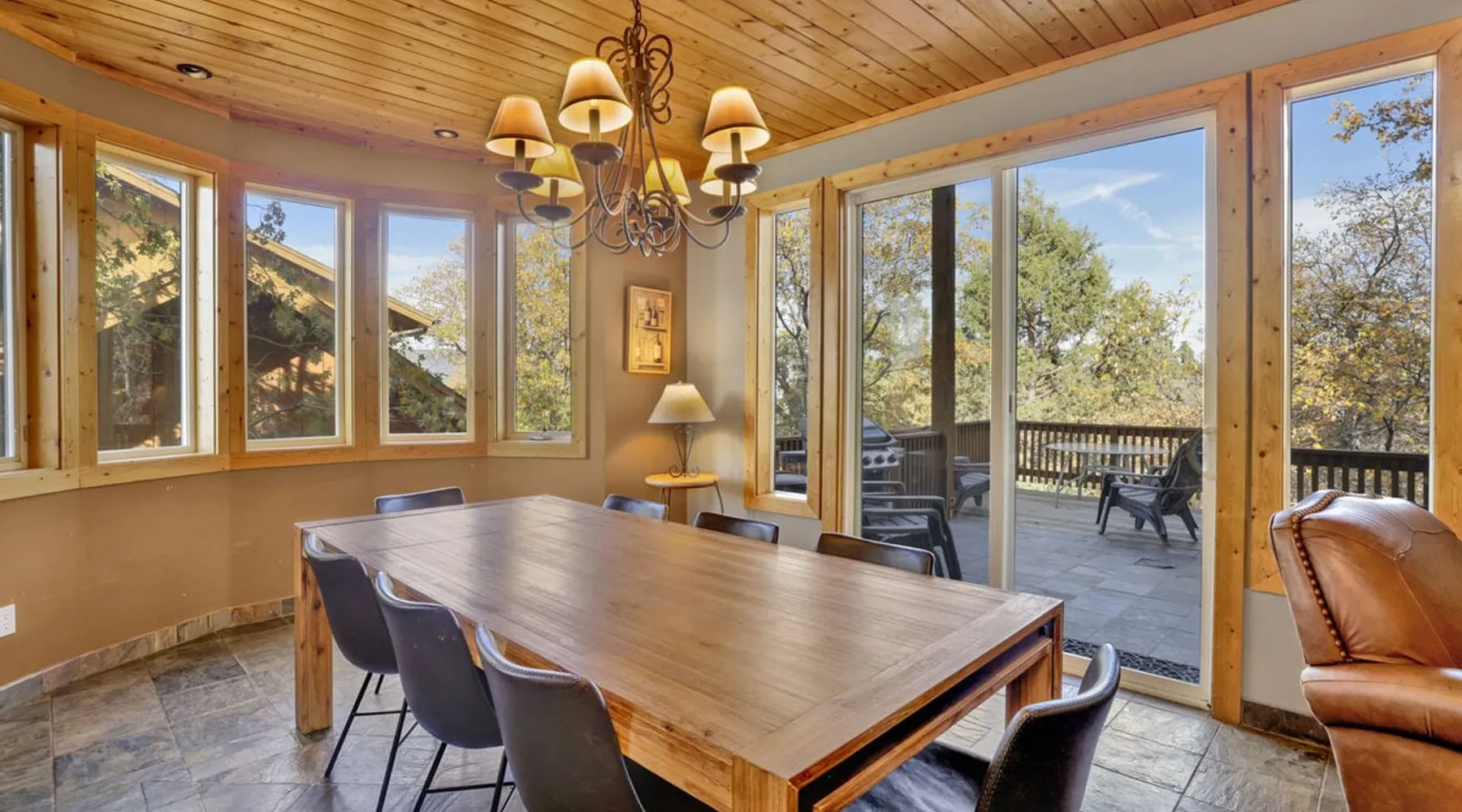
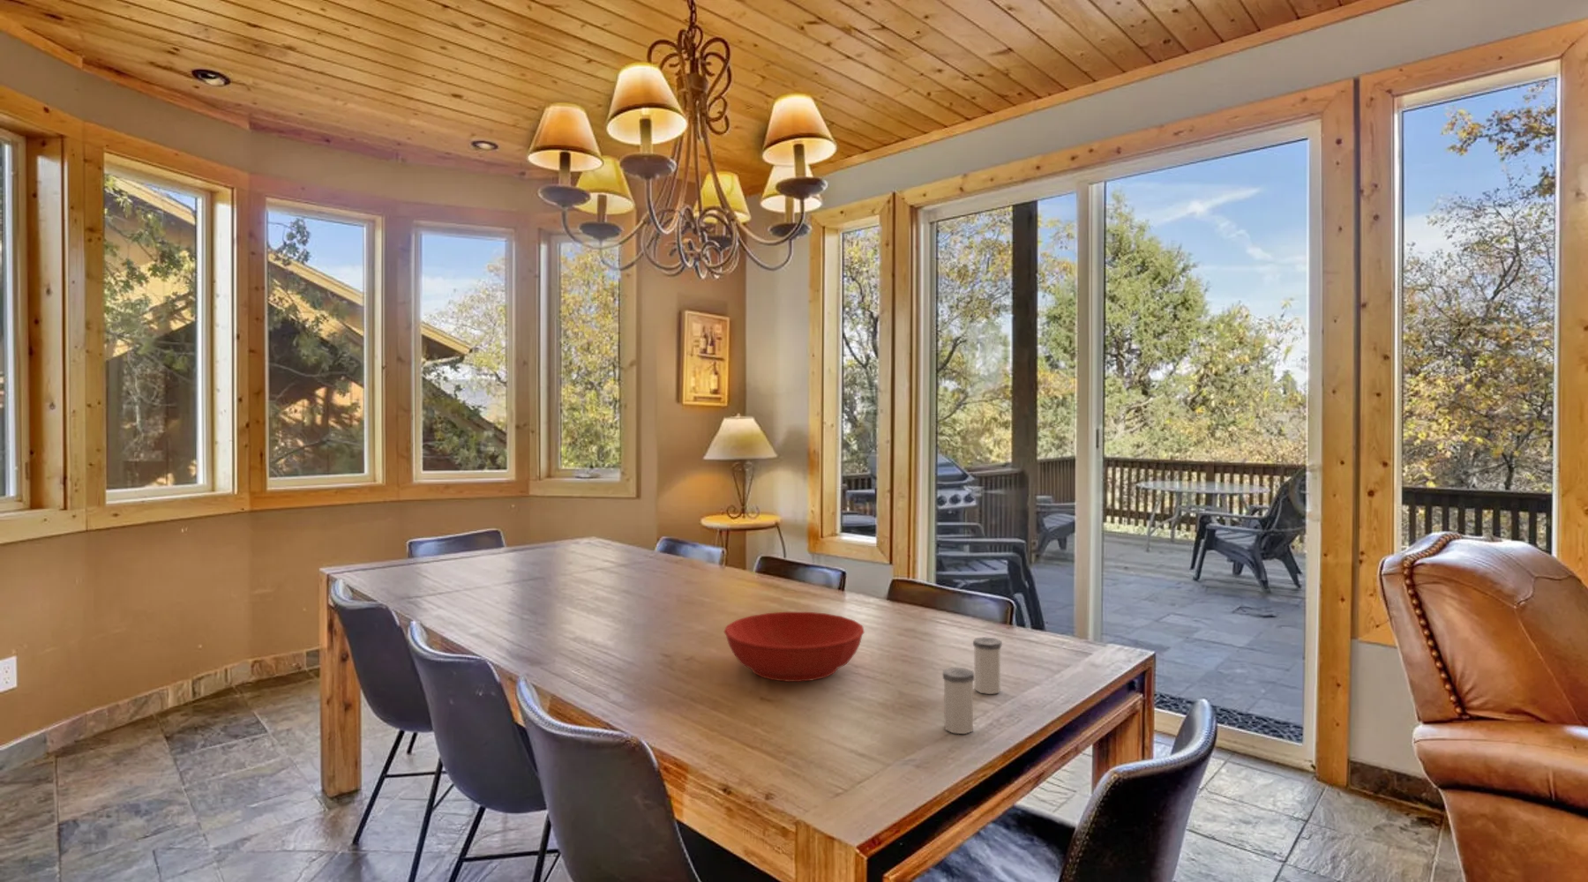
+ salt shaker (958, 700)
+ salt shaker (987, 665)
+ bowl (794, 647)
